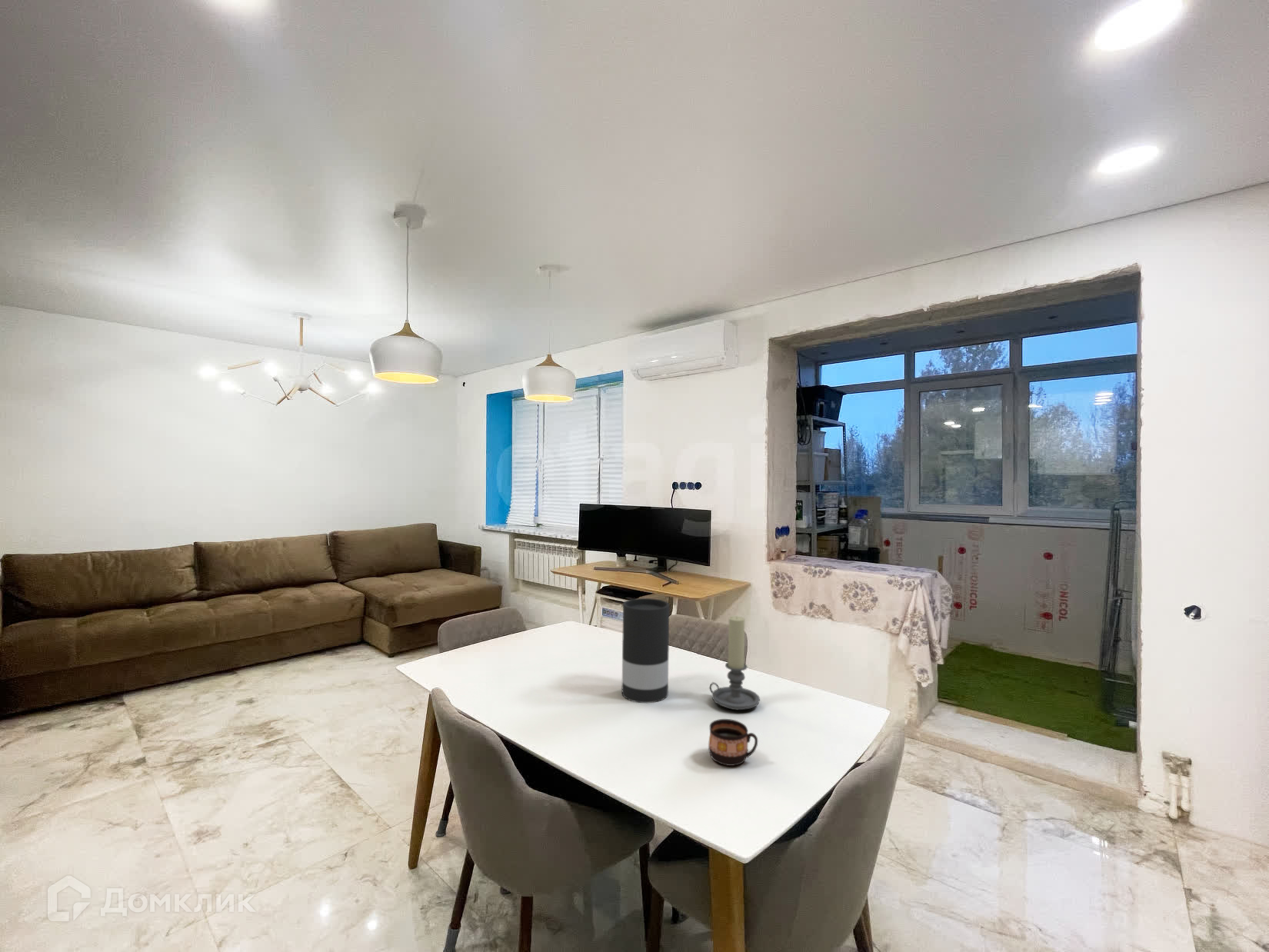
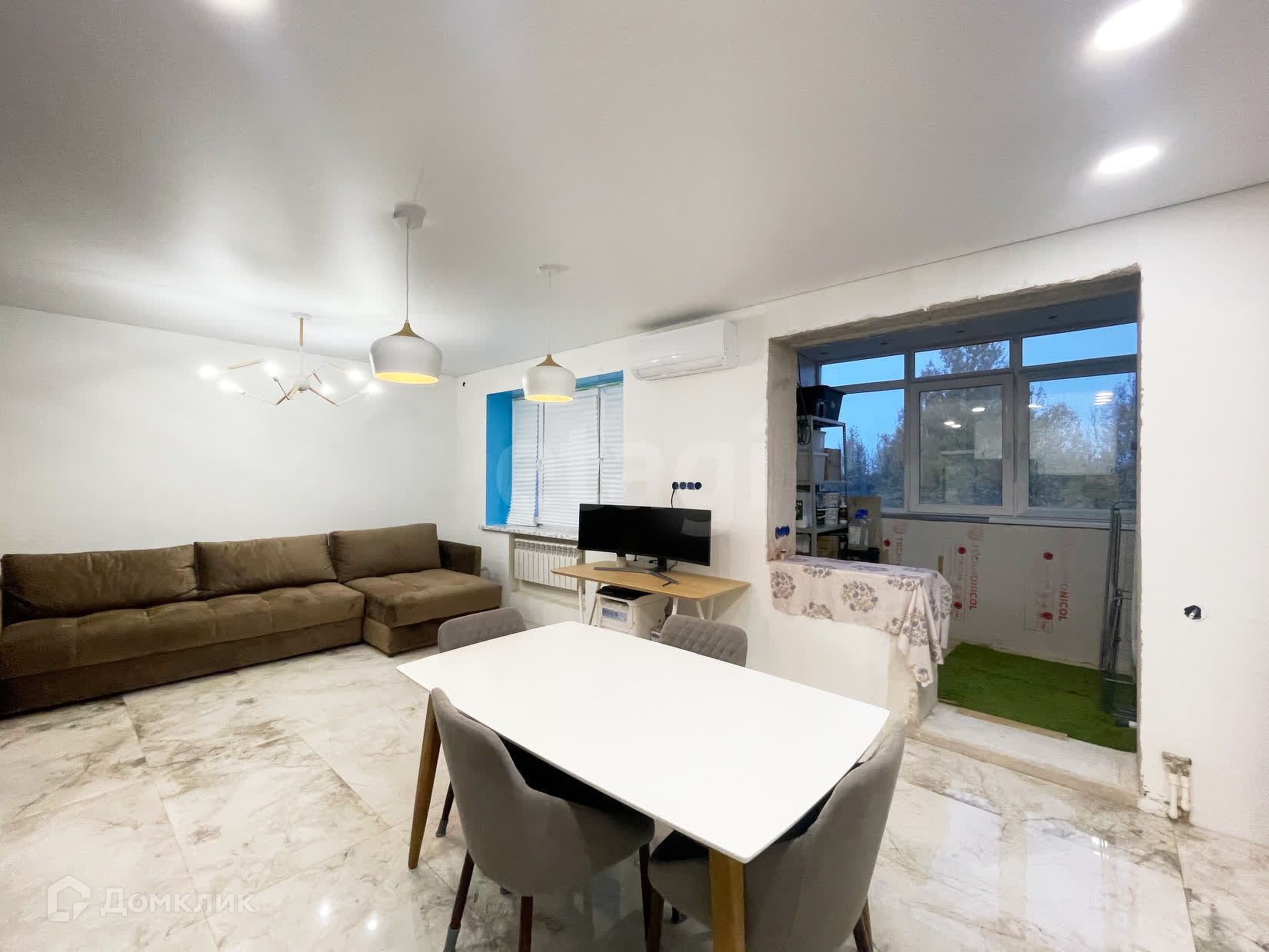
- cup (729, 744)
- candle holder (732, 658)
- vase (645, 648)
